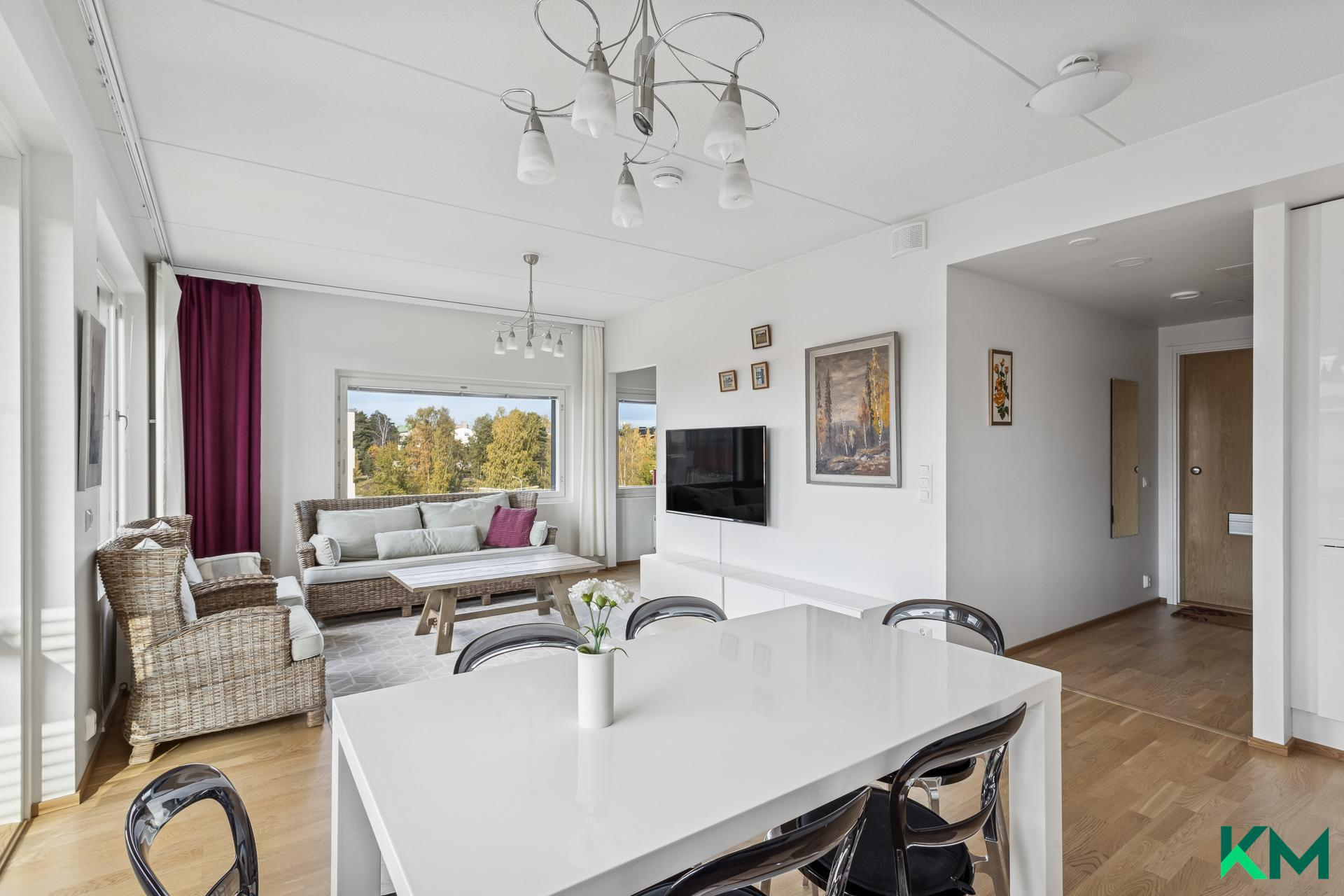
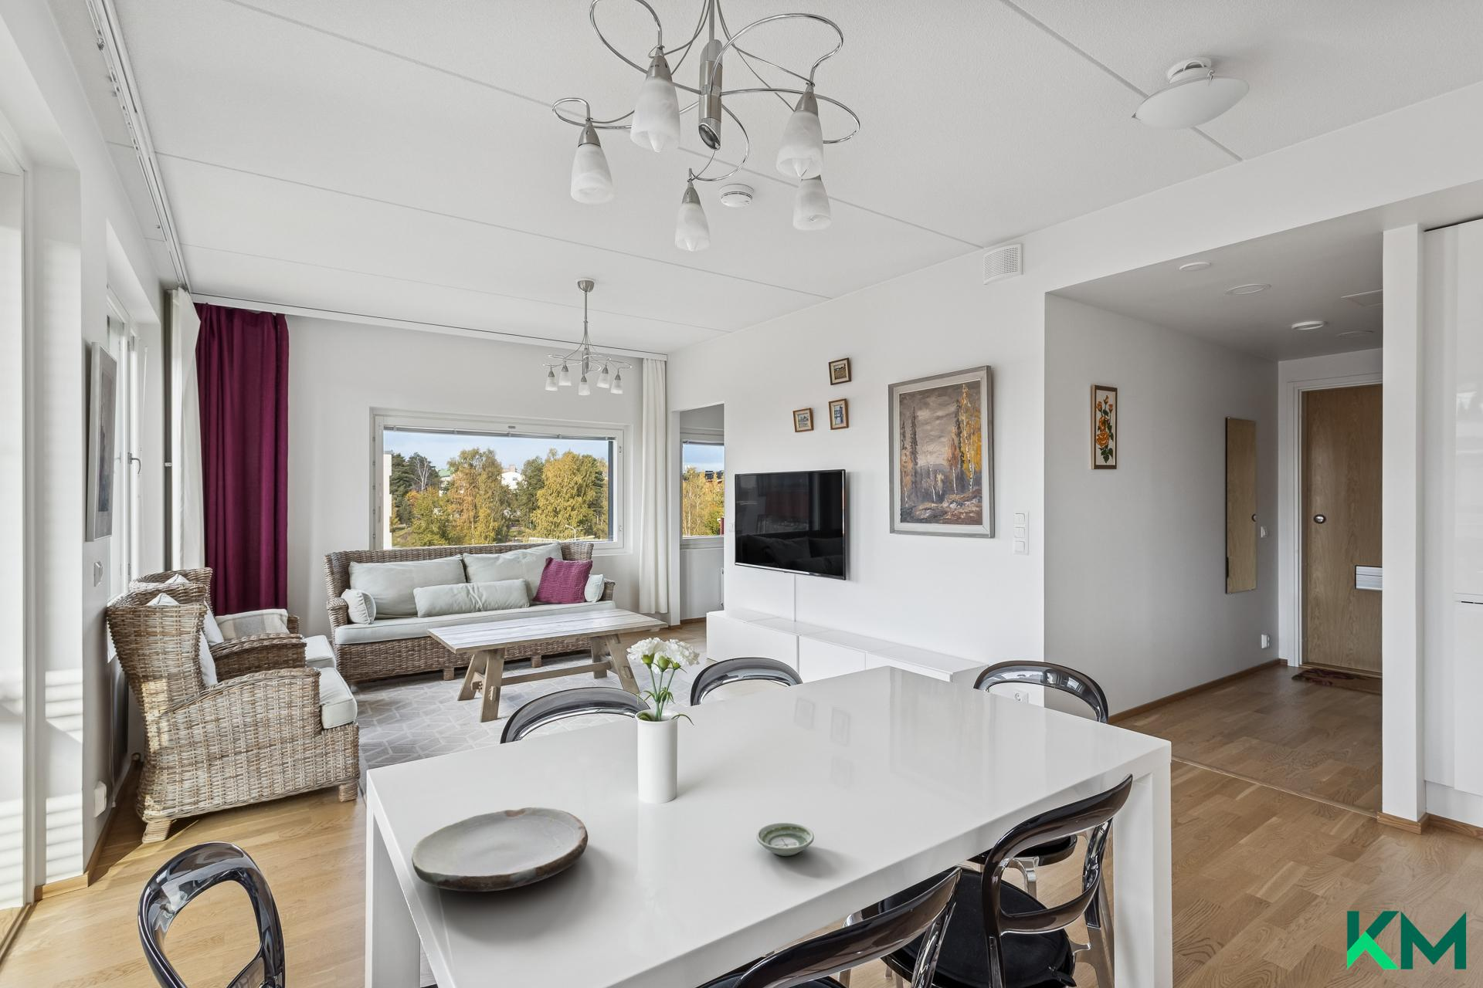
+ saucer (785, 841)
+ plate (502, 848)
